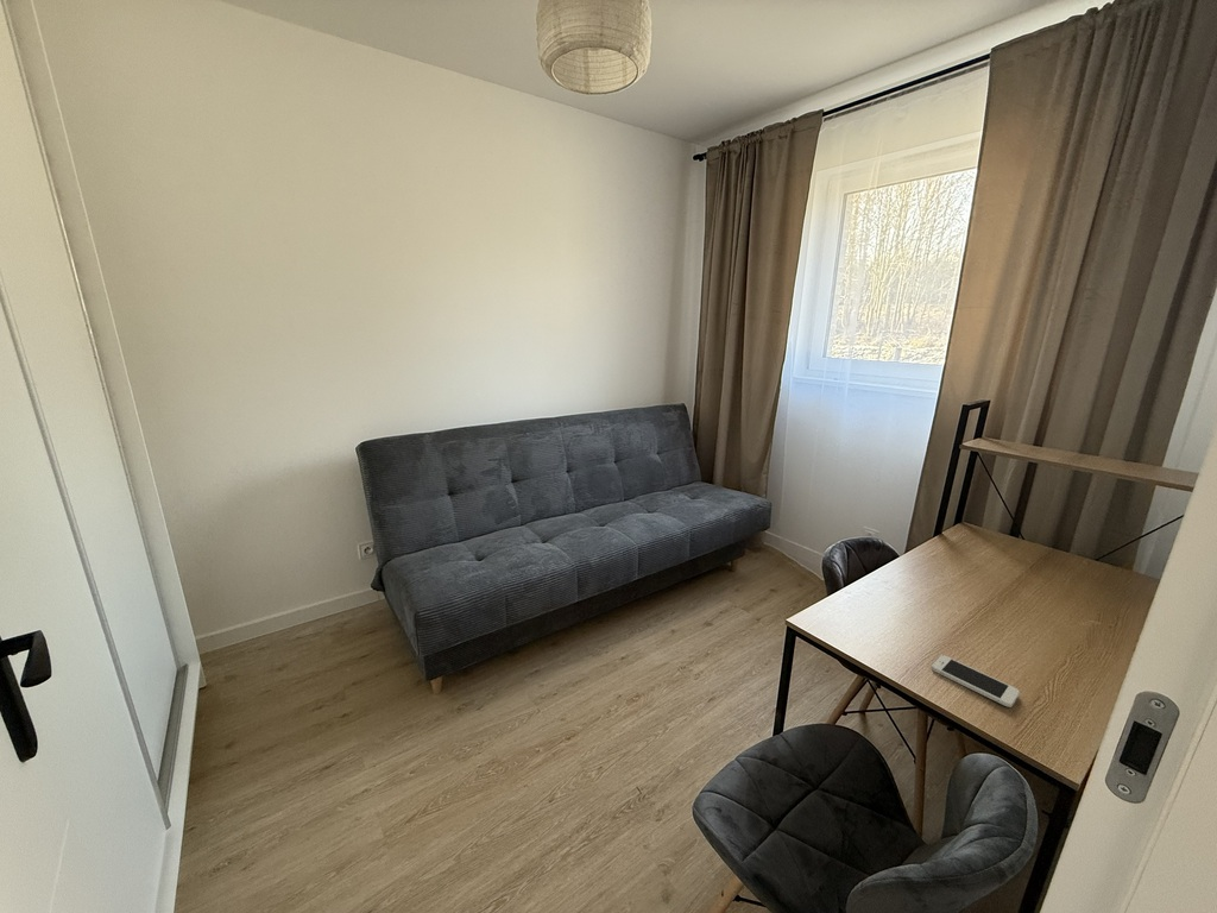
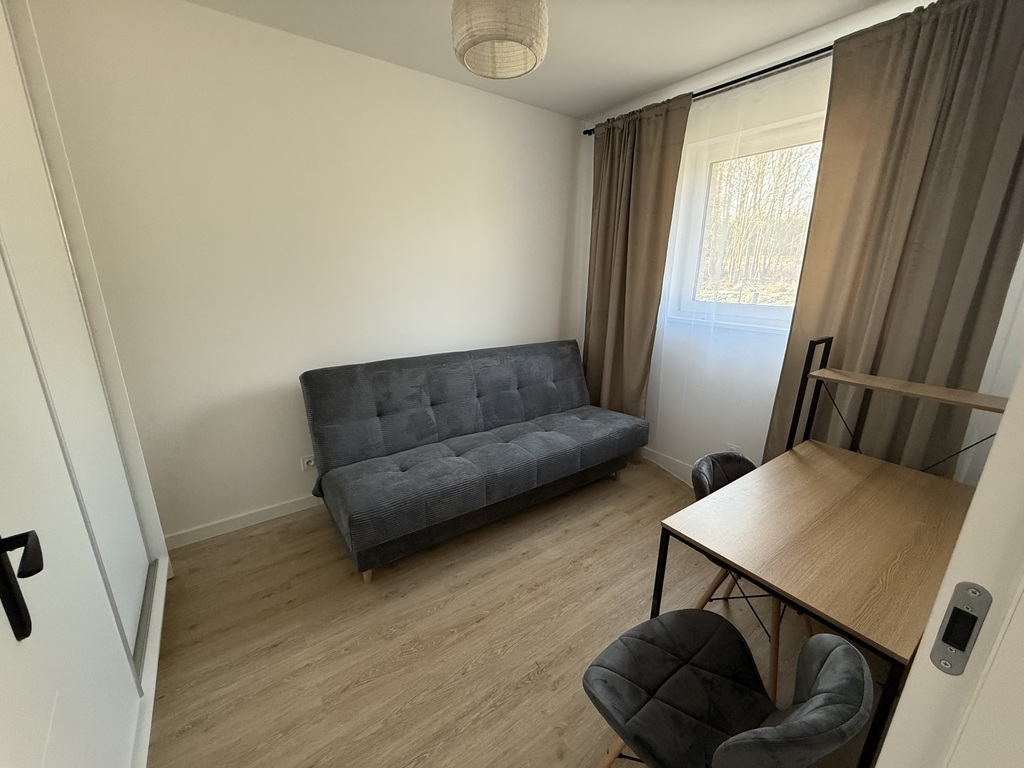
- smartphone (973, 679)
